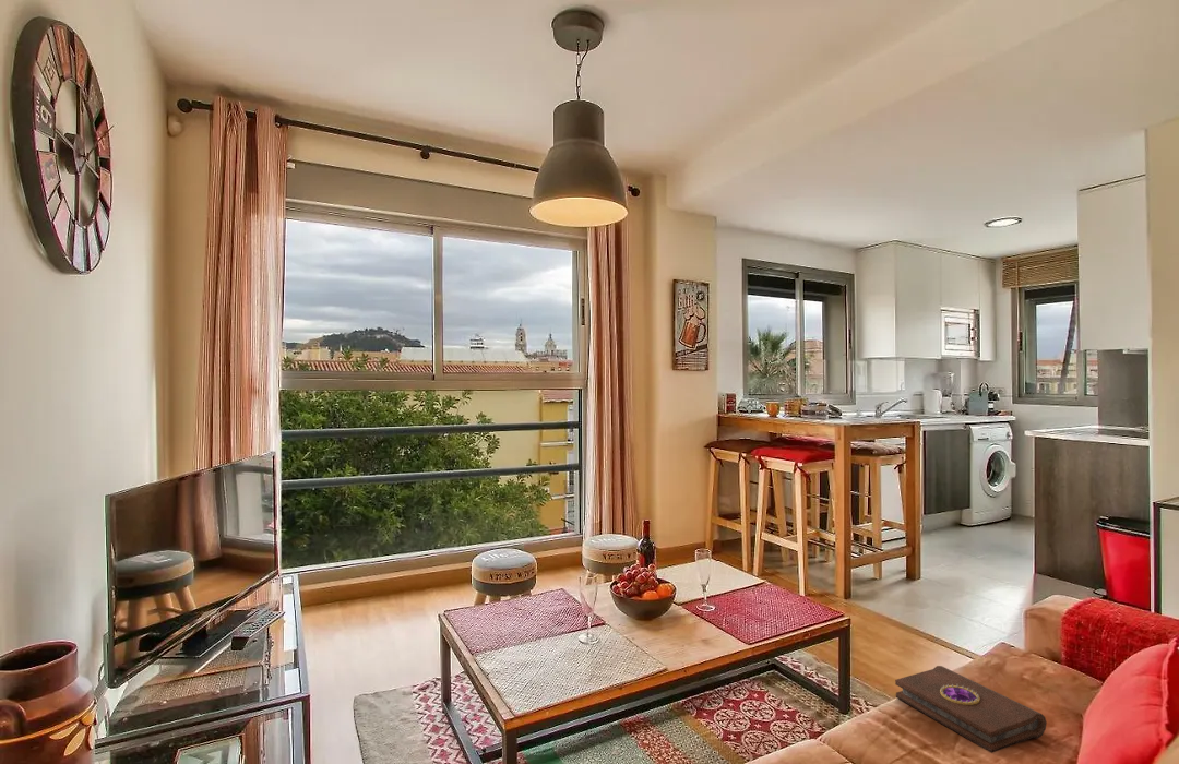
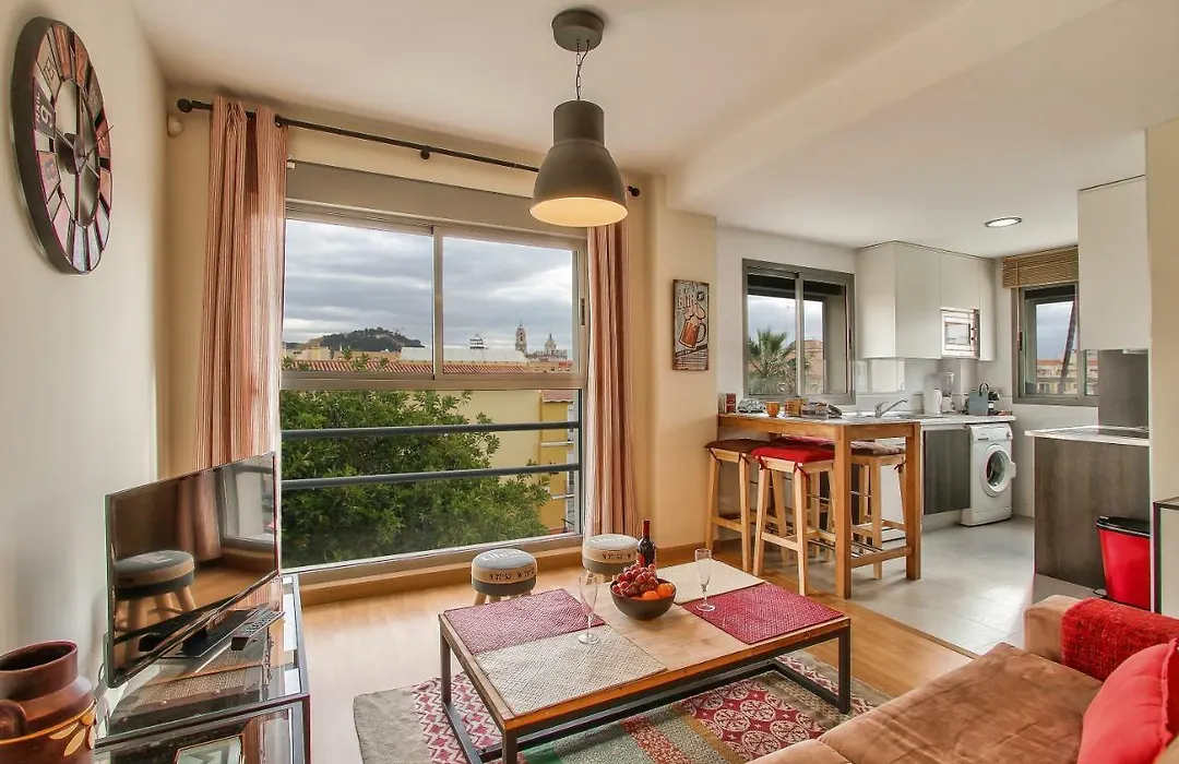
- book (966, 703)
